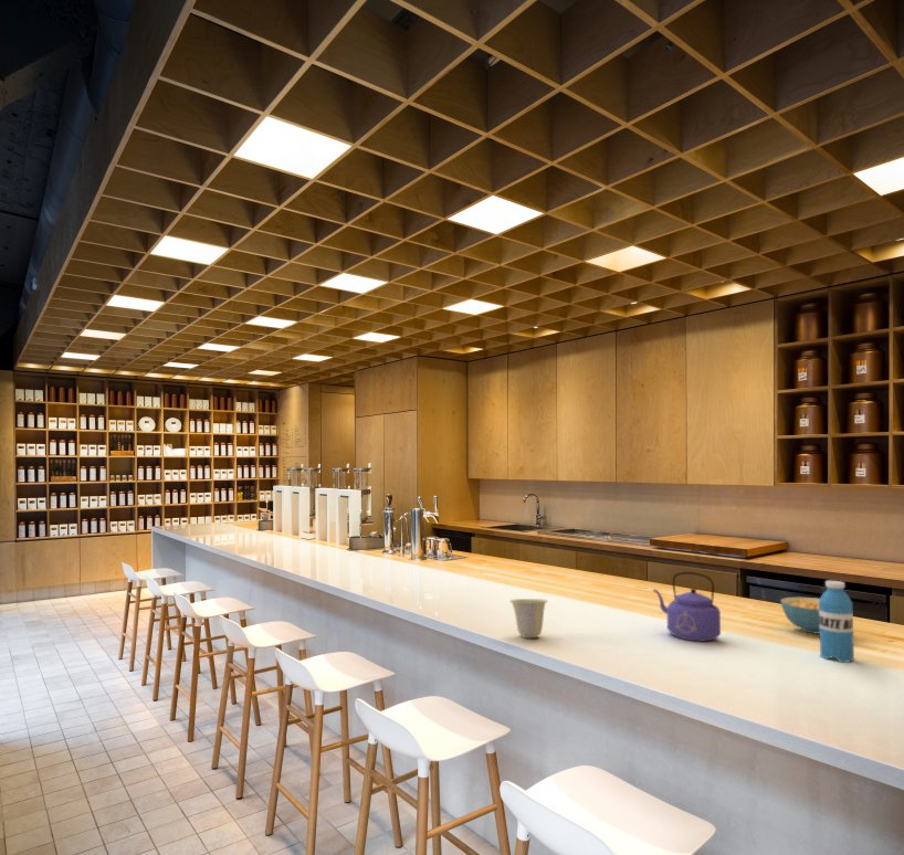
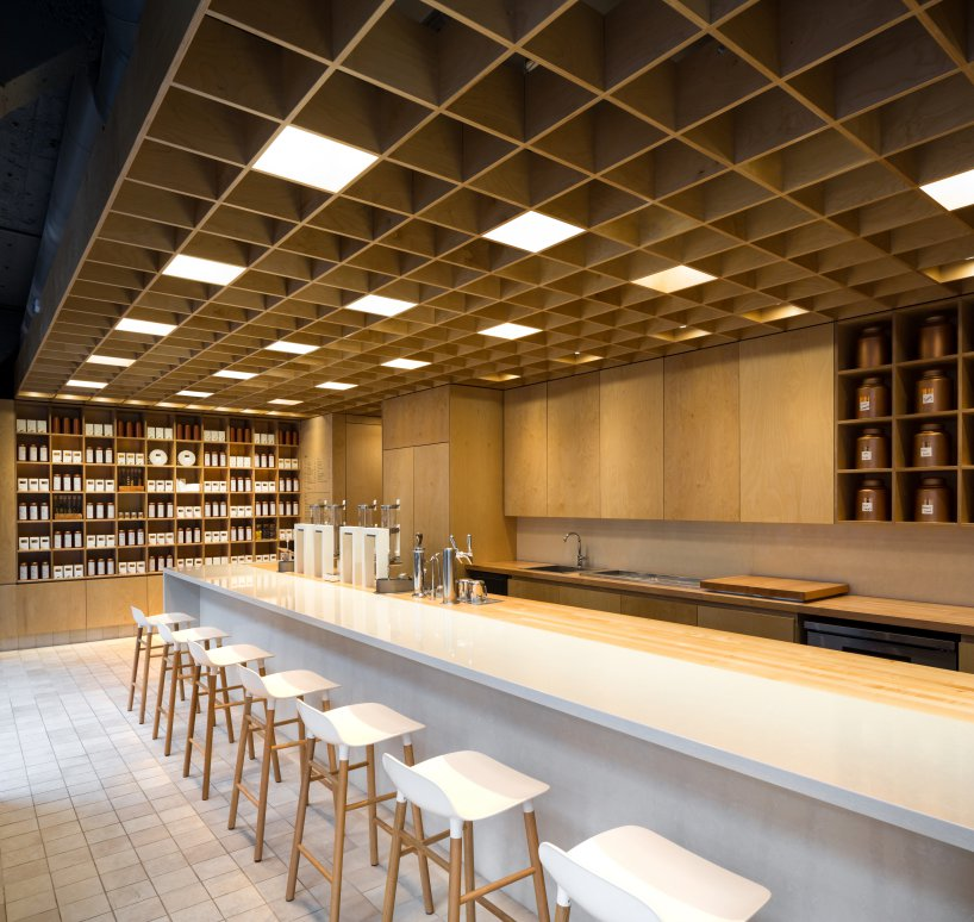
- cup (528, 616)
- water bottle (835, 620)
- cereal bowl (812, 616)
- kettle (684, 603)
